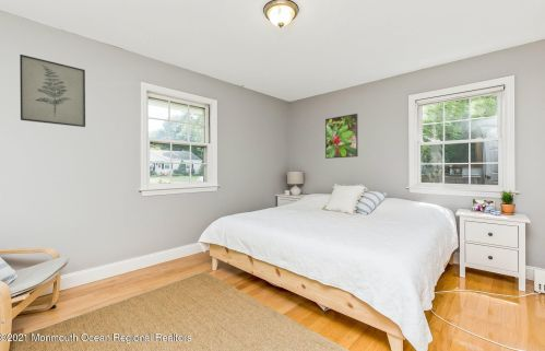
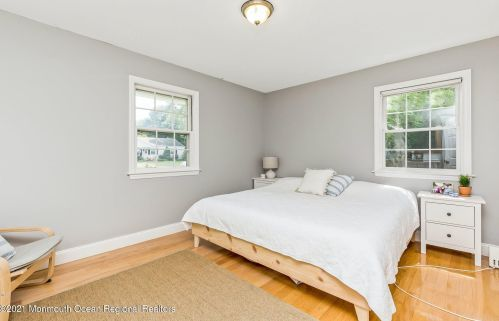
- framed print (341, 137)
- wall art (55, 93)
